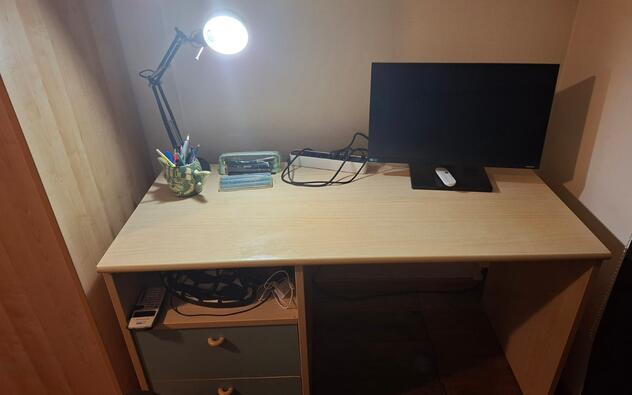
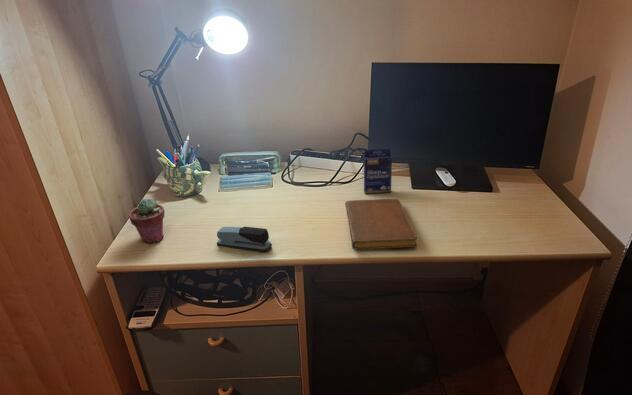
+ stapler (243, 236)
+ notebook (377, 221)
+ potted succulent (148, 219)
+ small box (377, 171)
